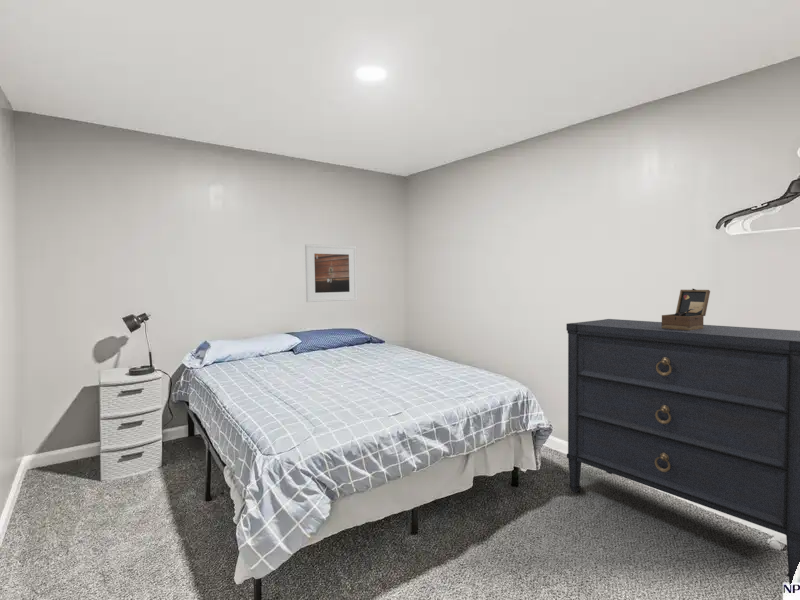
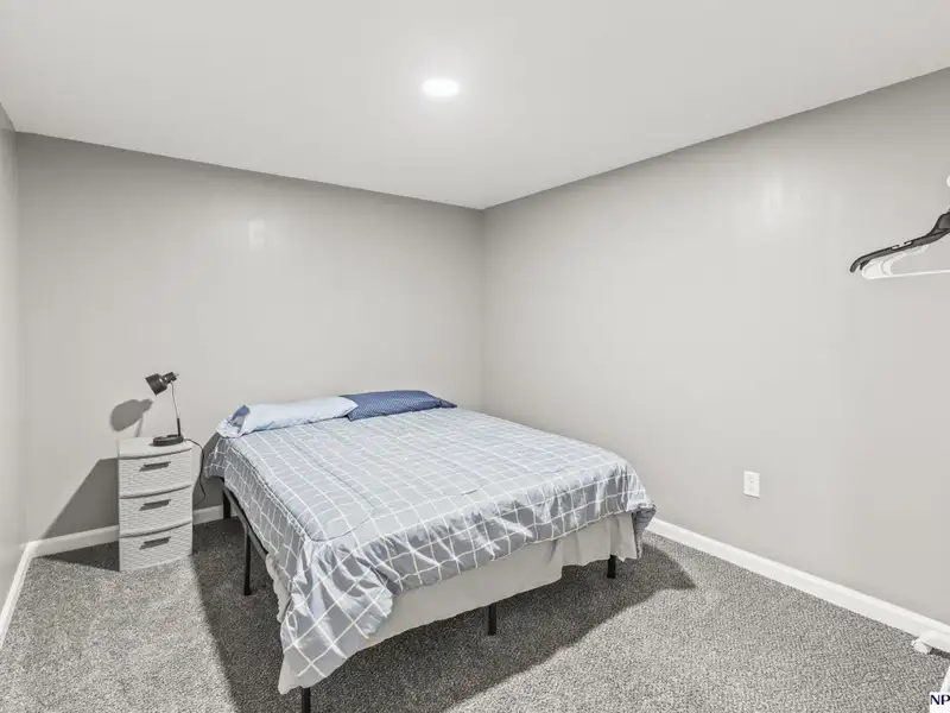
- dresser (683, 423)
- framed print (332, 273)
- wooden box (685, 308)
